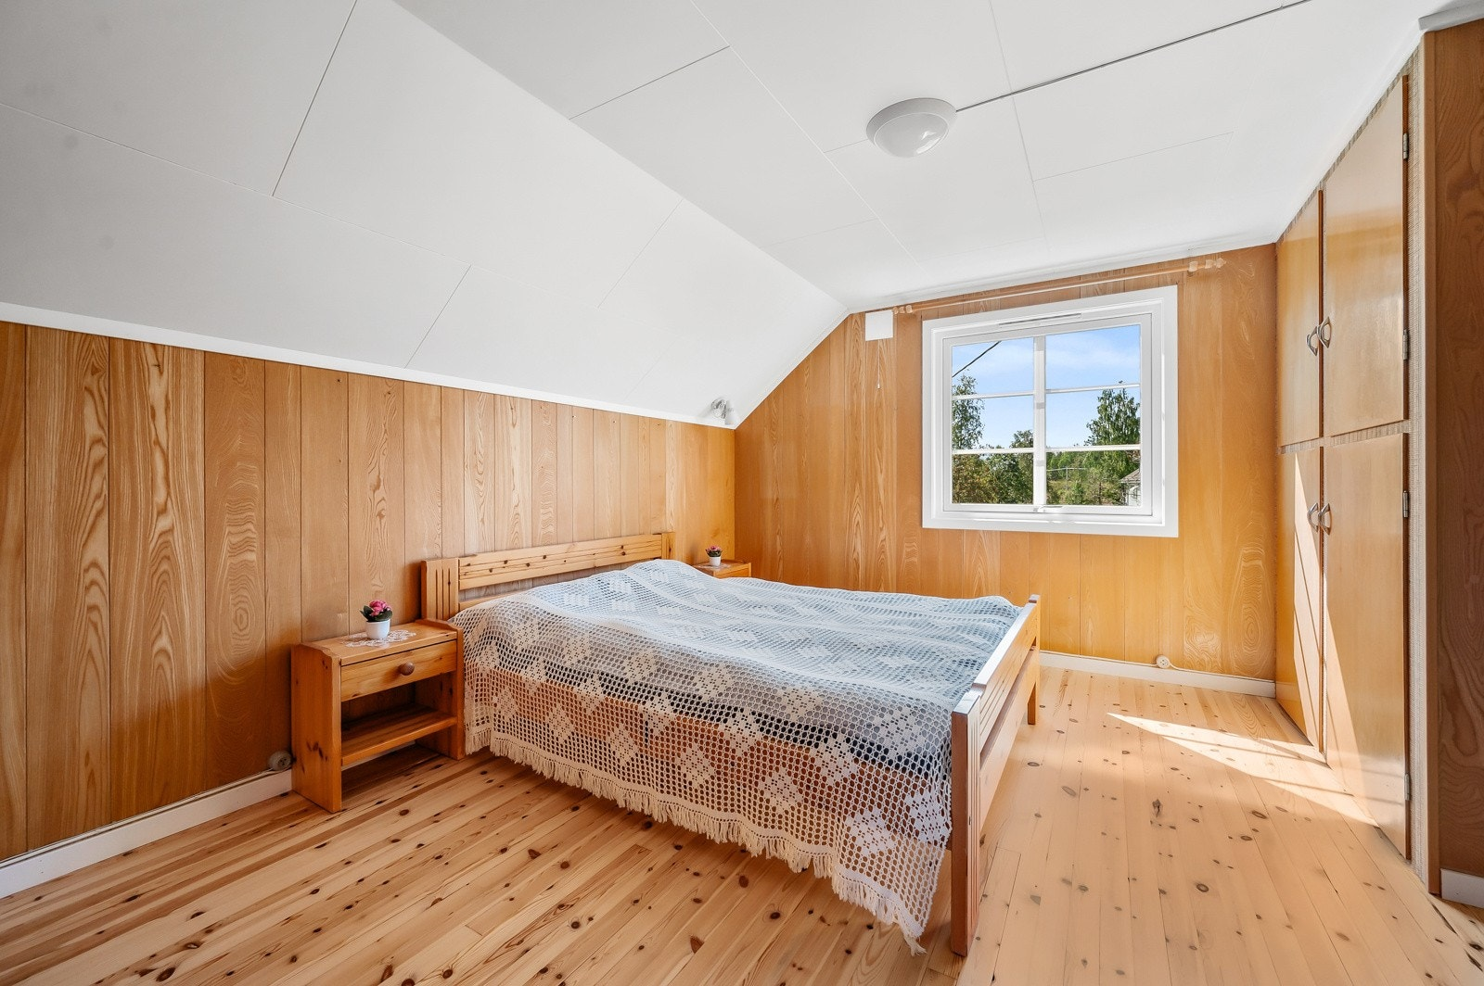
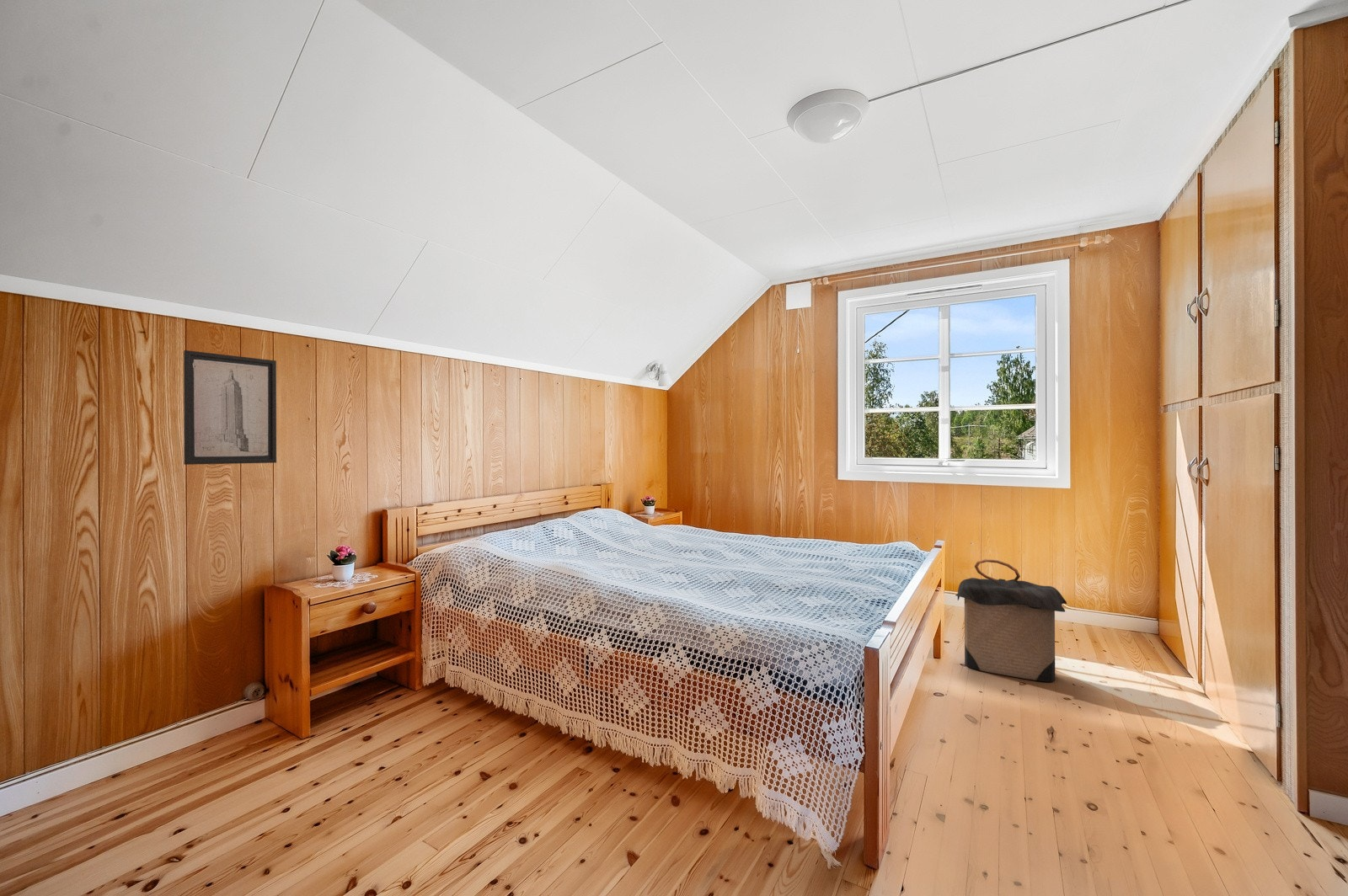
+ laundry hamper (1010, 614)
+ wall art (233, 409)
